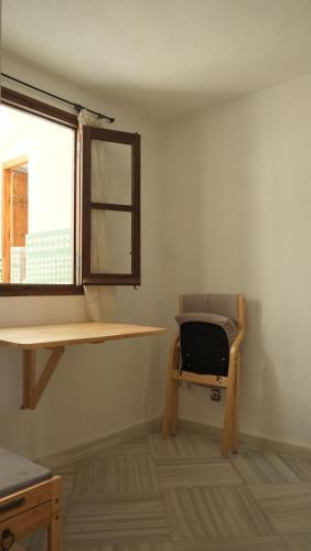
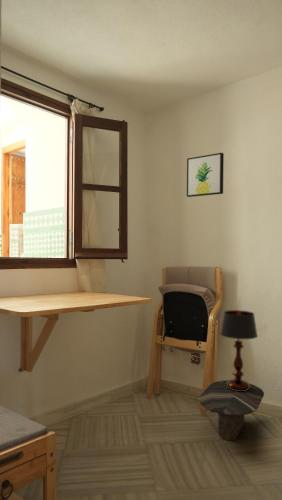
+ side table (231, 412)
+ table lamp (238, 350)
+ wall art (204, 175)
